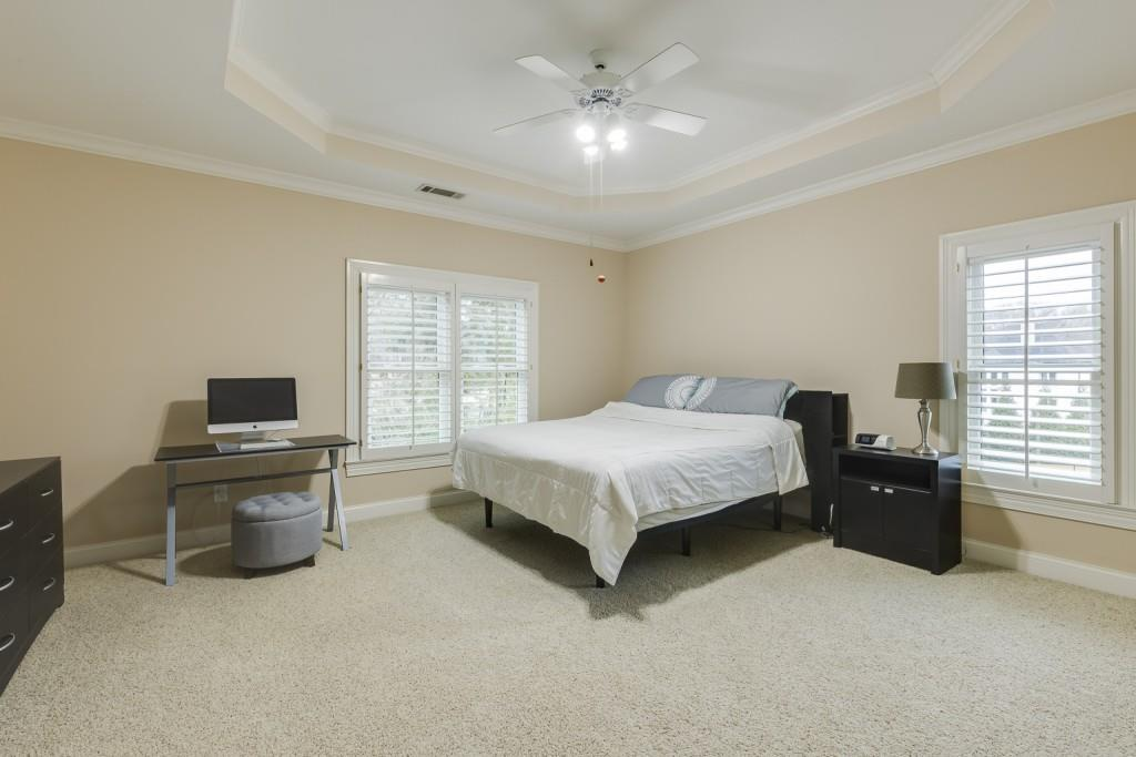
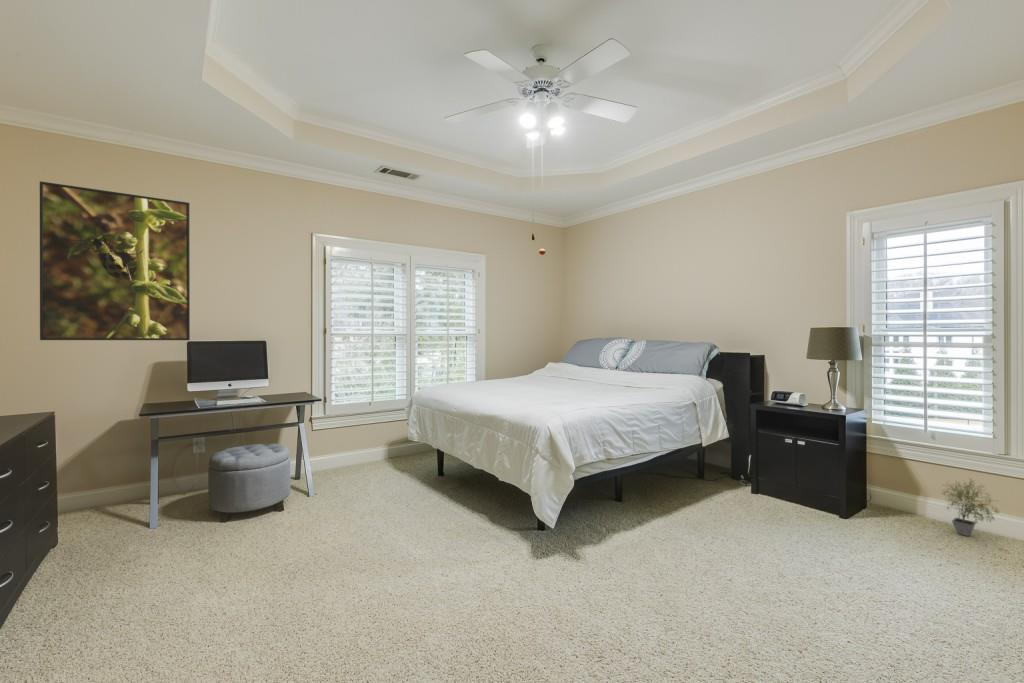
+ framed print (120, 266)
+ potted plant (968, 505)
